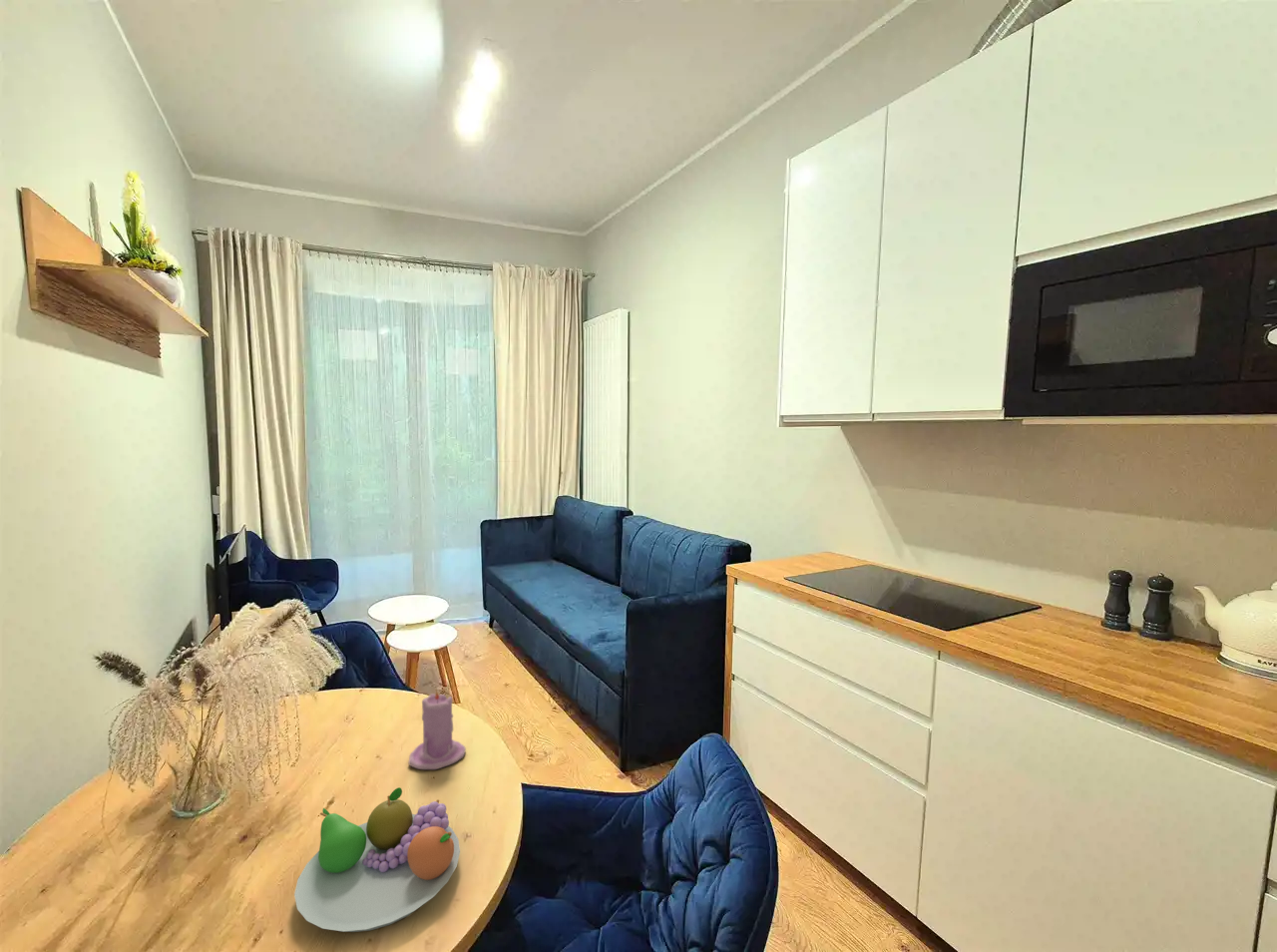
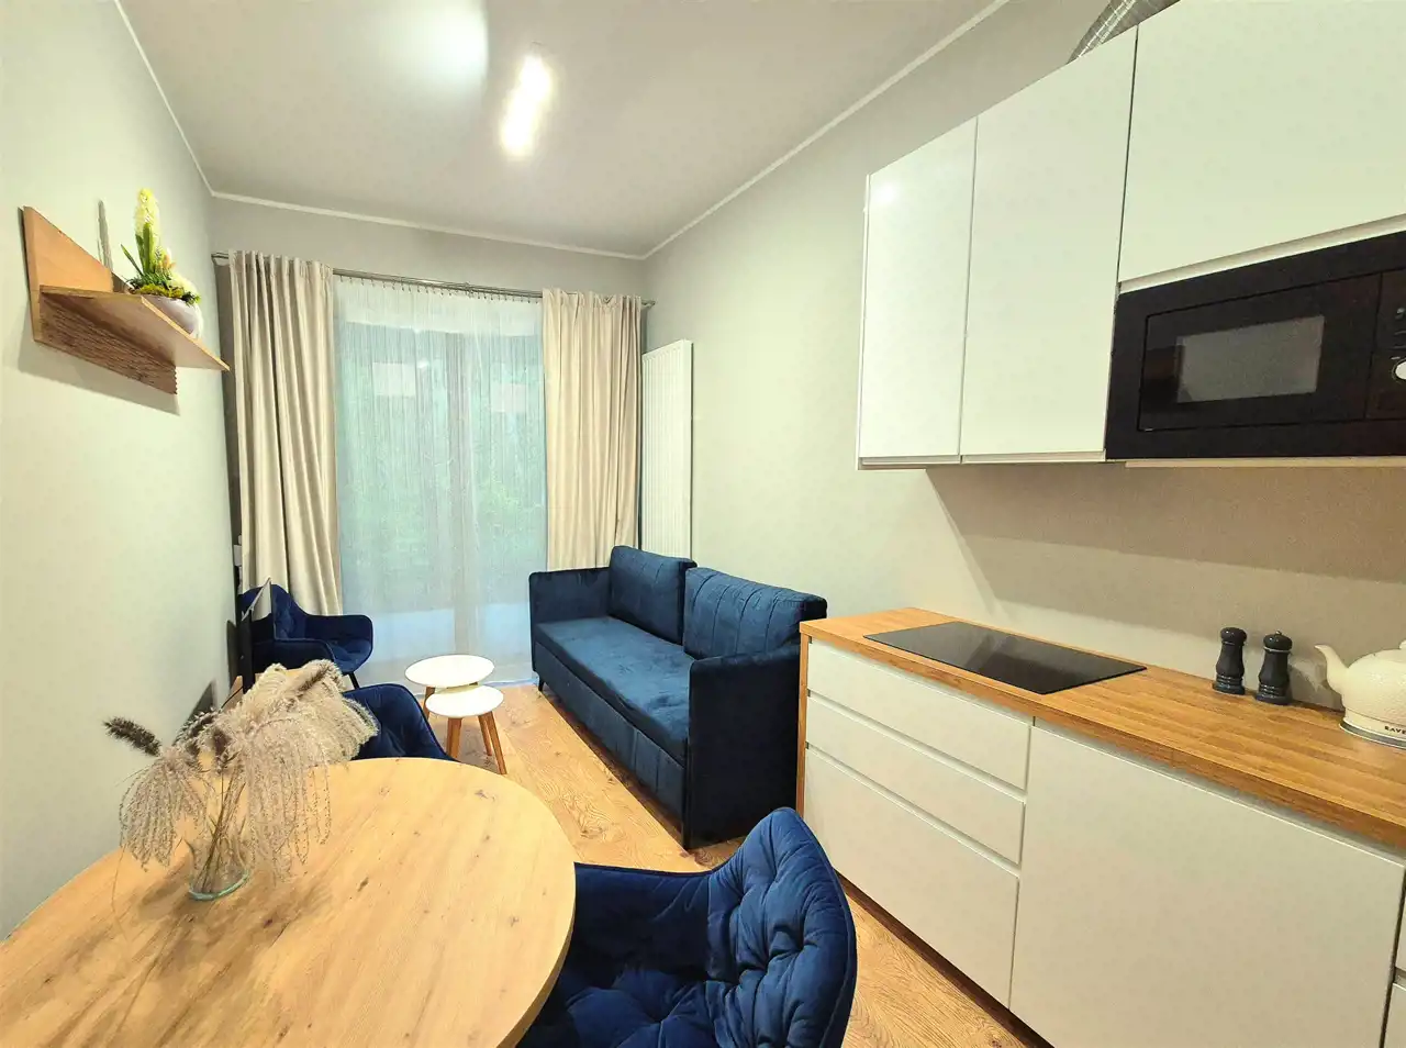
- fruit bowl (379, 847)
- candle (436, 721)
